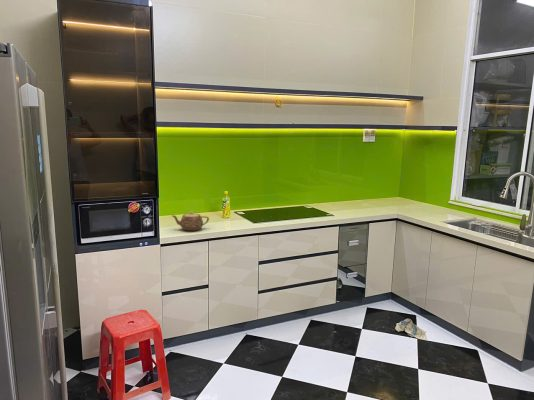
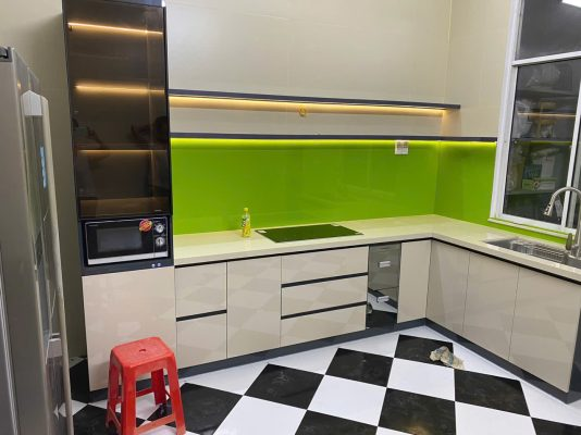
- teapot (190, 220)
